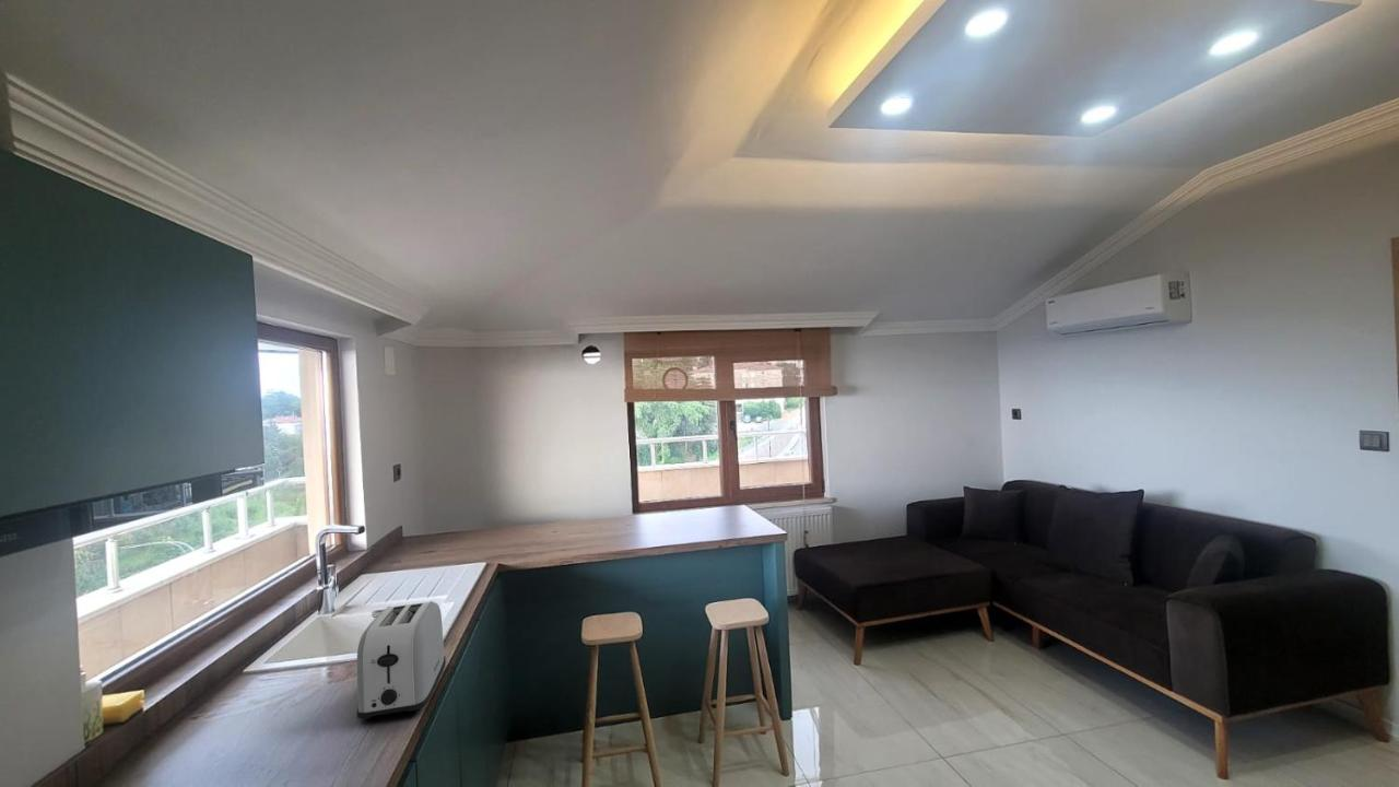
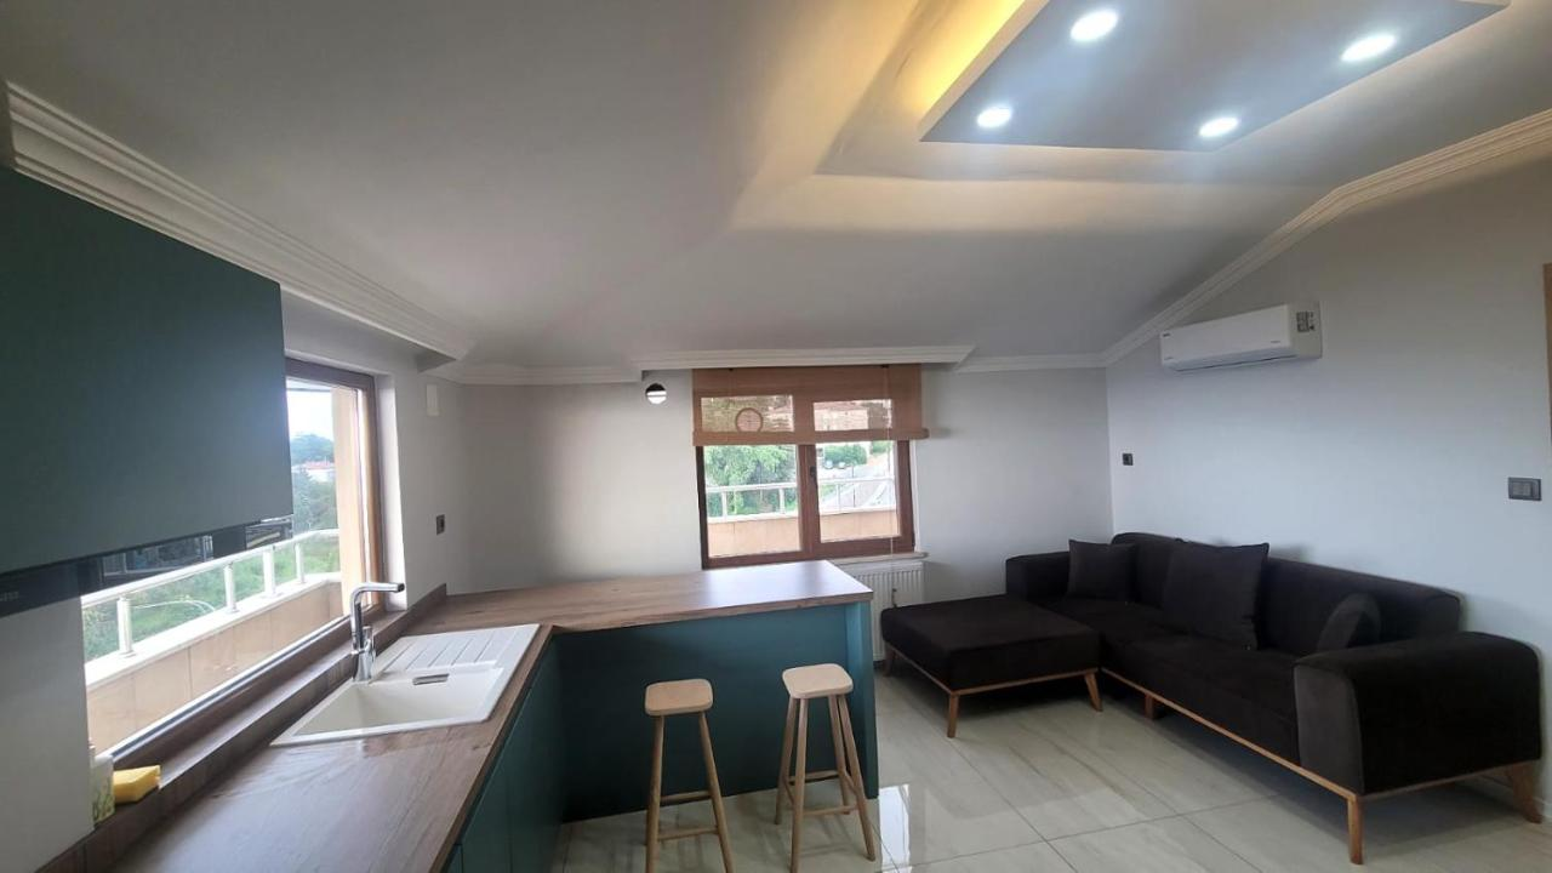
- toaster (402, 653)
